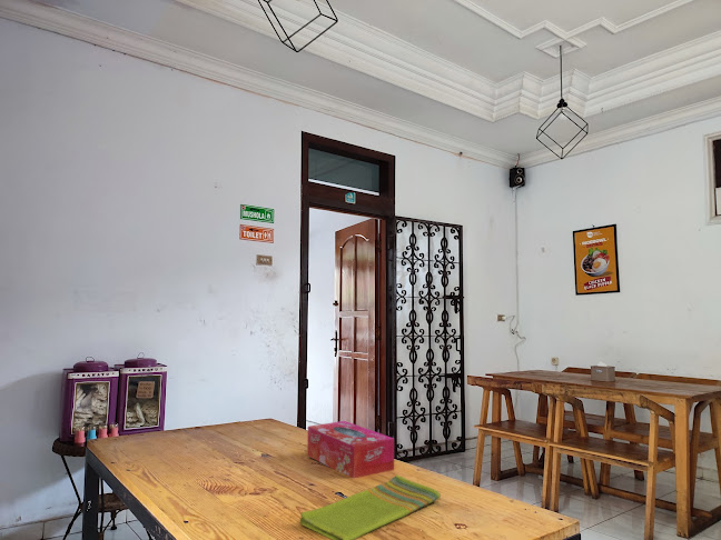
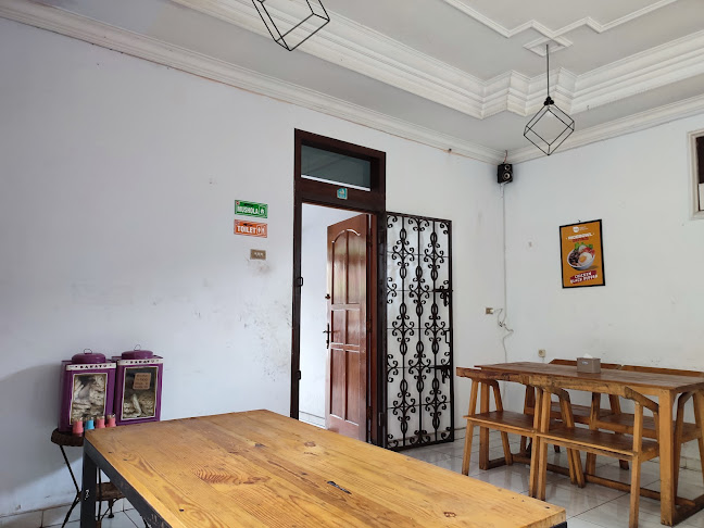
- dish towel (374, 504)
- tissue box (348, 447)
